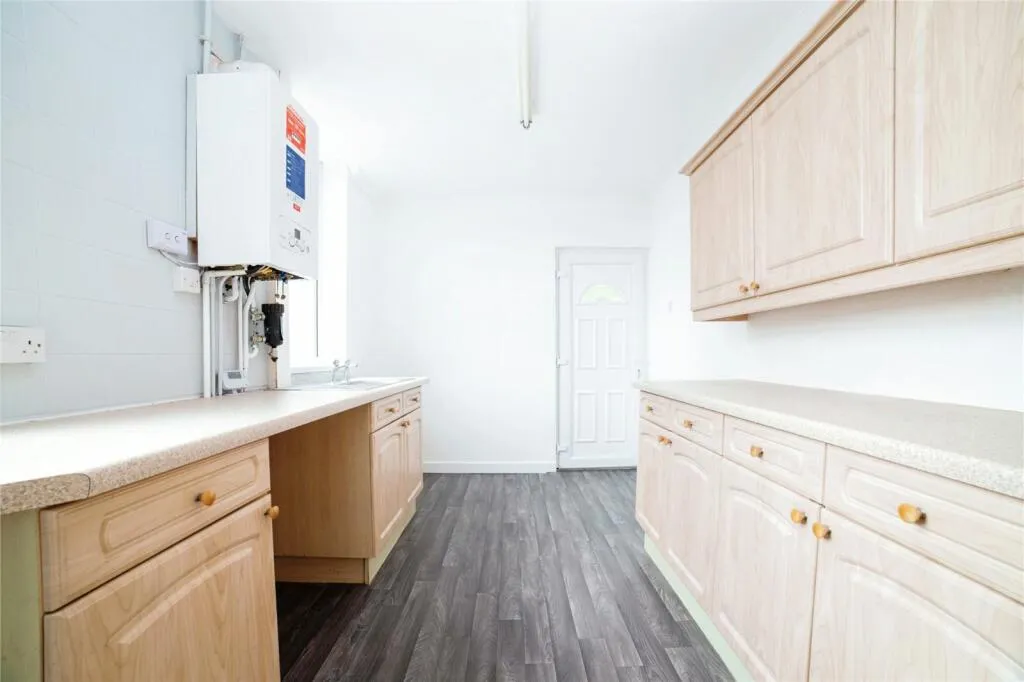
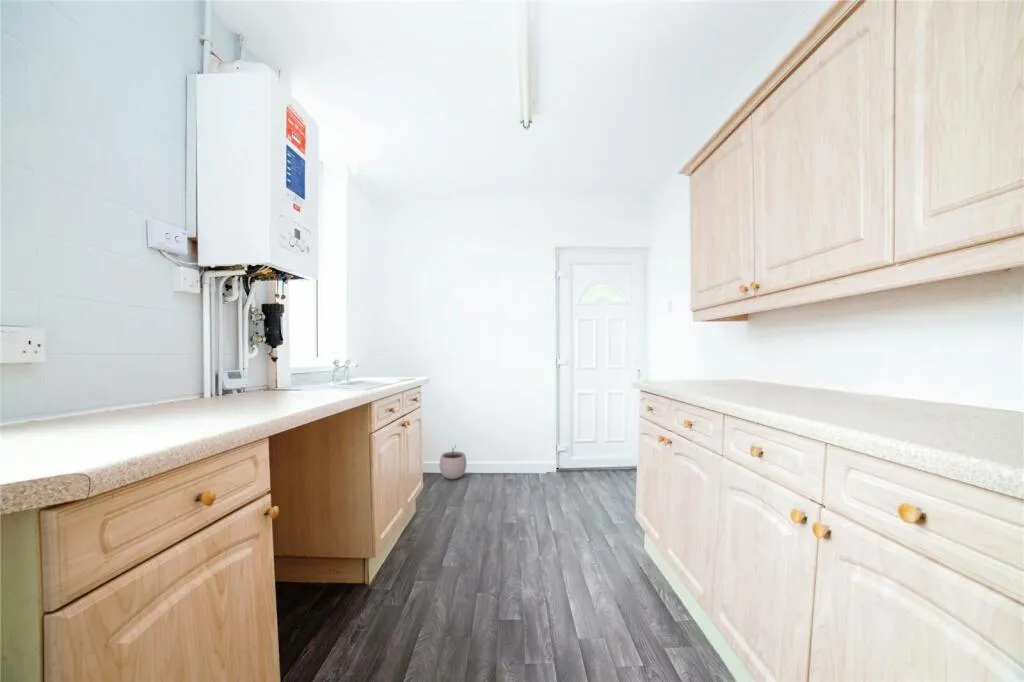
+ plant pot (453, 461)
